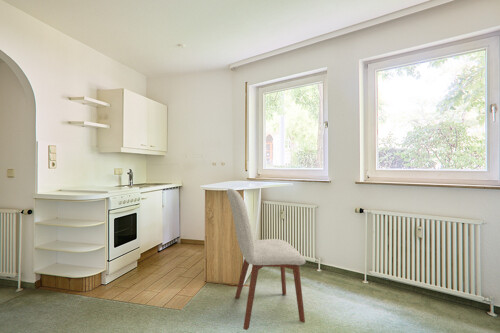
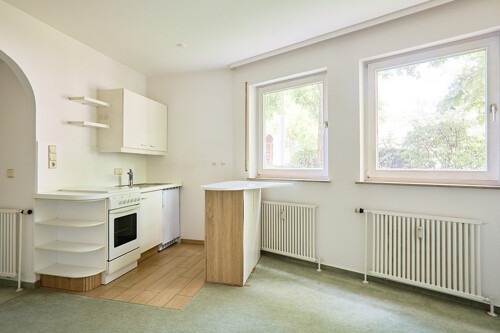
- chair (262, 249)
